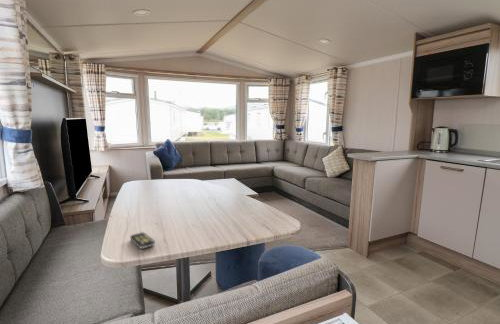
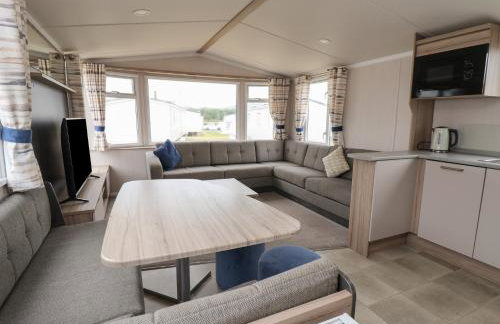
- remote control (142, 239)
